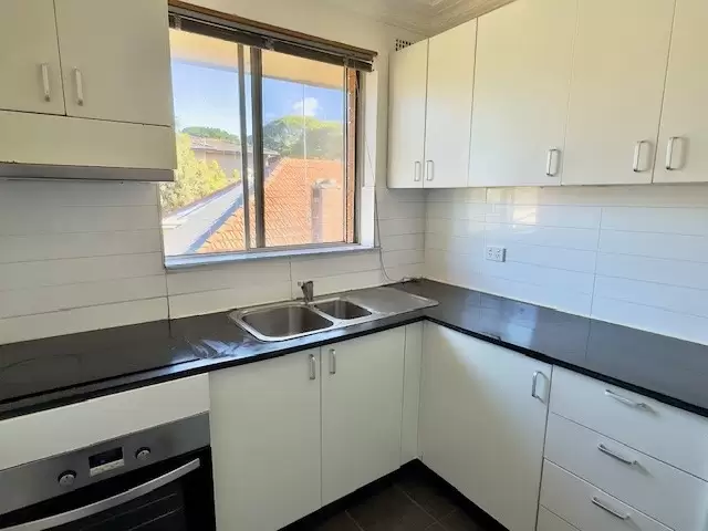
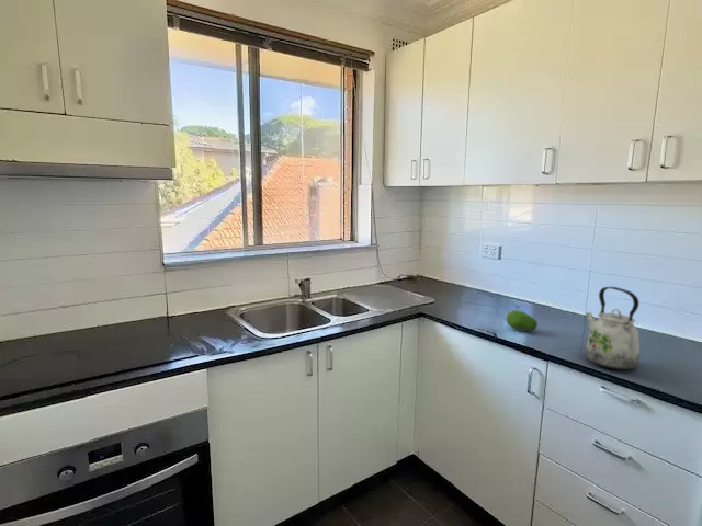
+ kettle (608, 323)
+ fruit (521, 320)
